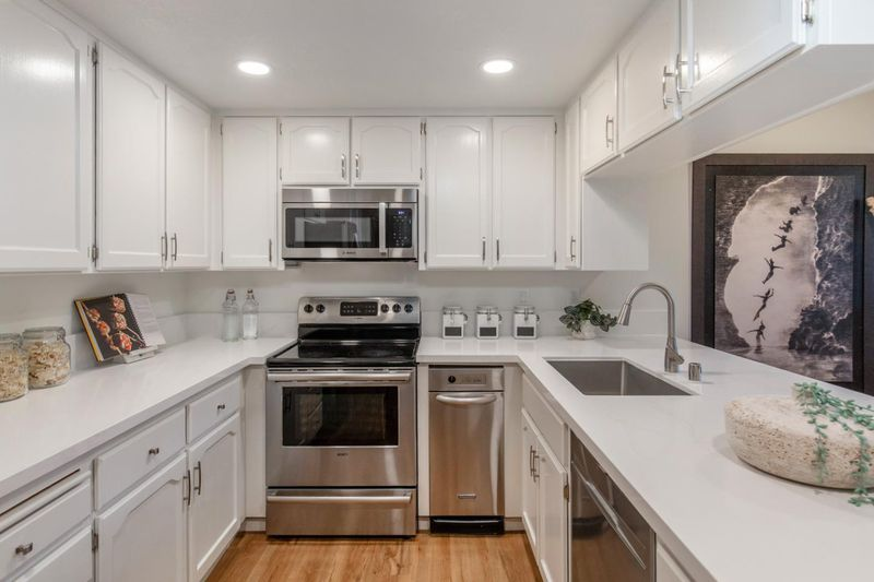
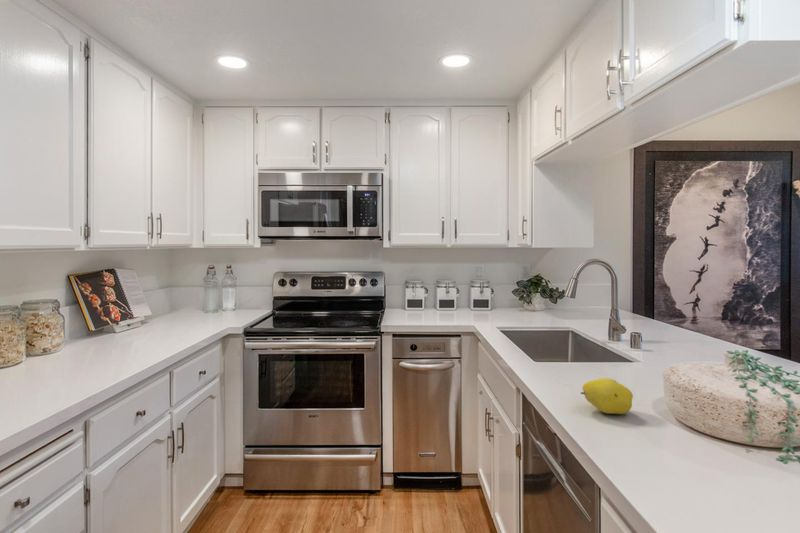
+ fruit (605, 395)
